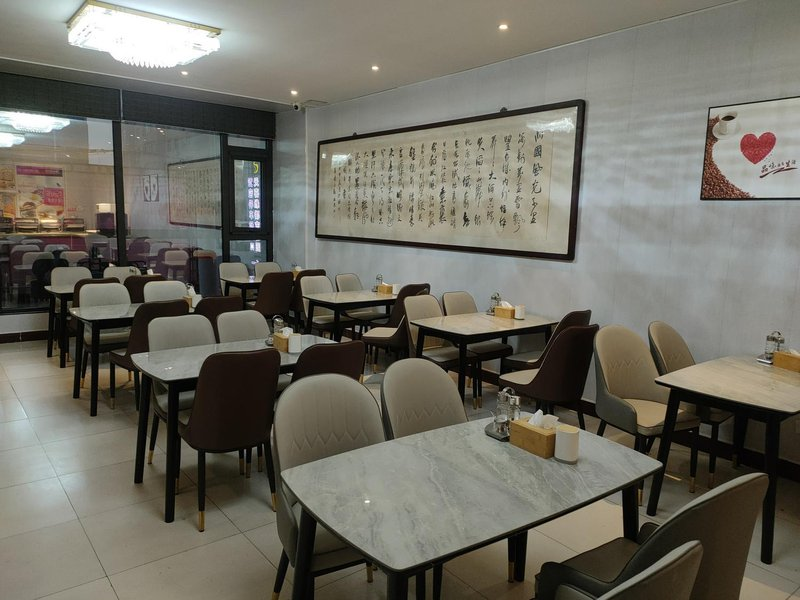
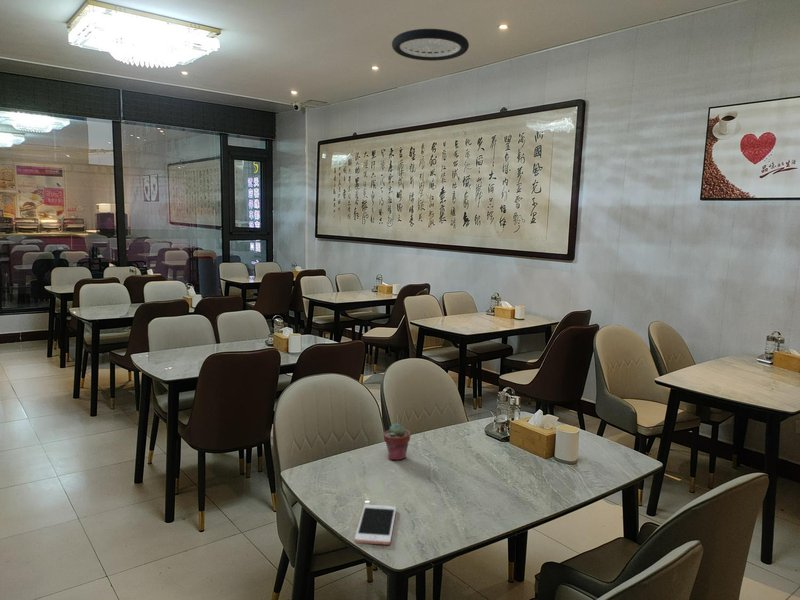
+ potted succulent (397, 440)
+ cell phone (376, 523)
+ ceiling light (430, 45)
